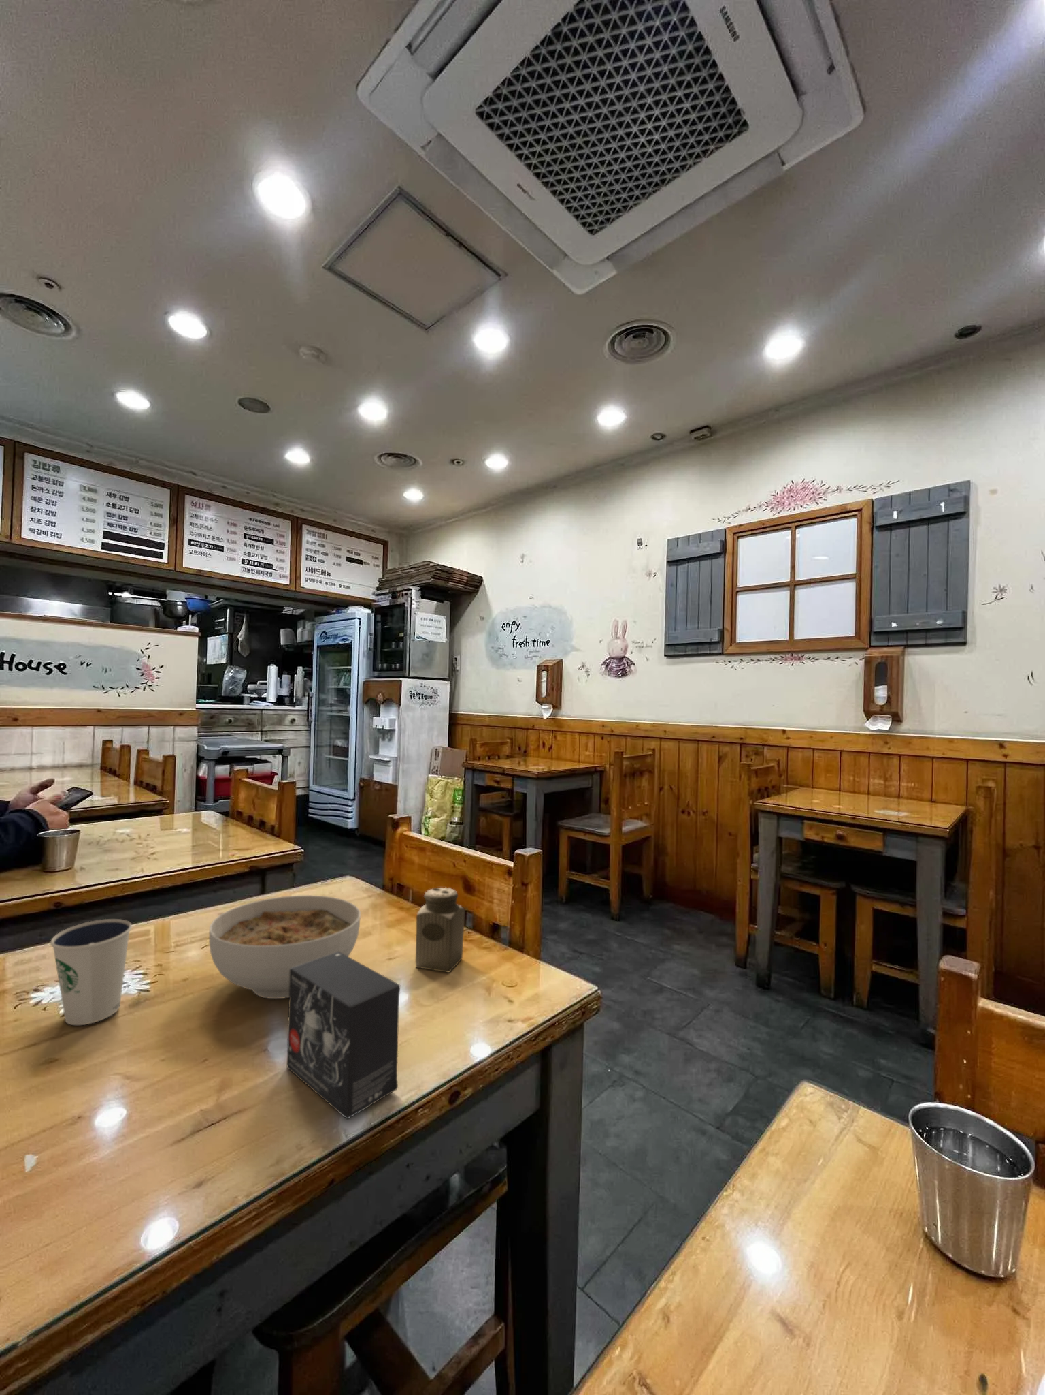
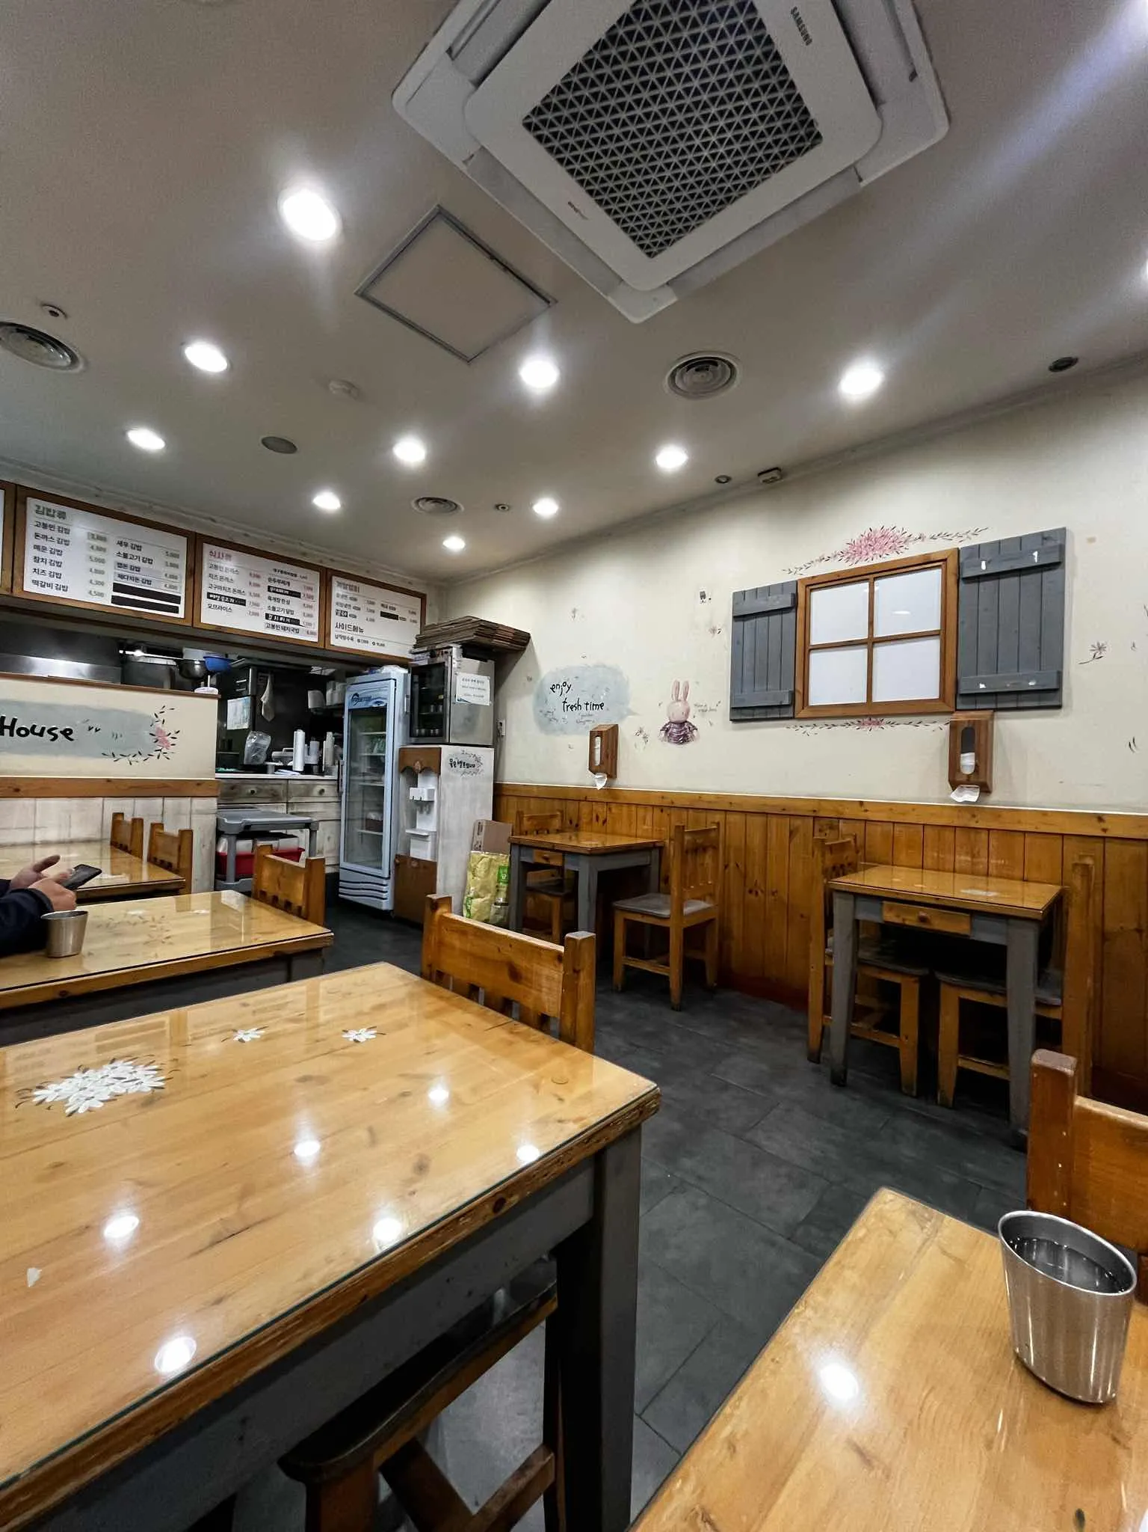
- dixie cup (90, 973)
- bowl (286, 951)
- salt shaker (440, 926)
- small box (341, 1027)
